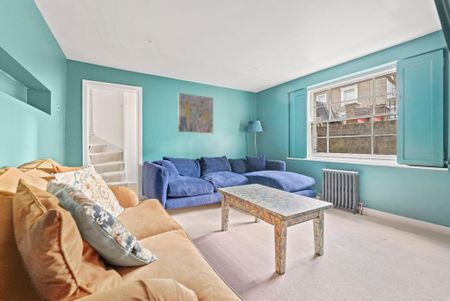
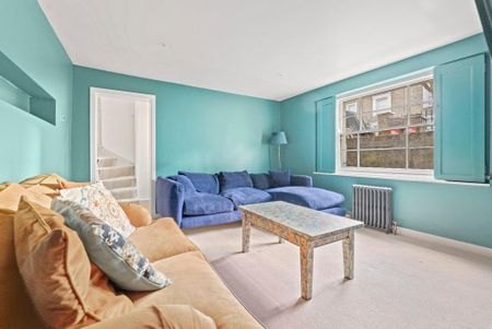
- wall art (196, 114)
